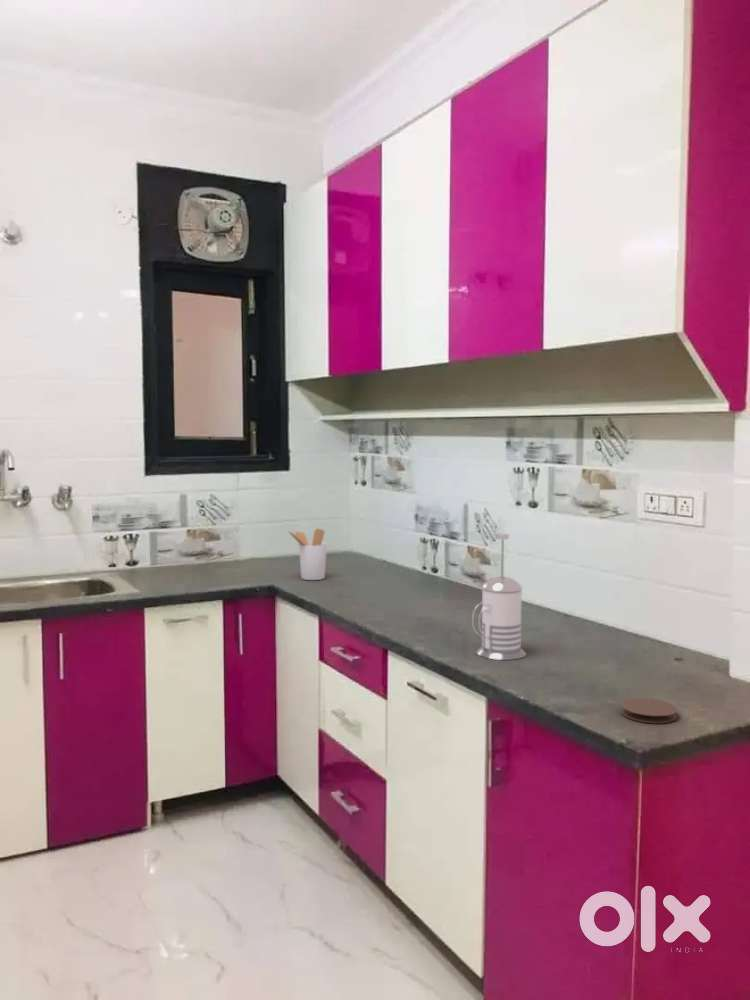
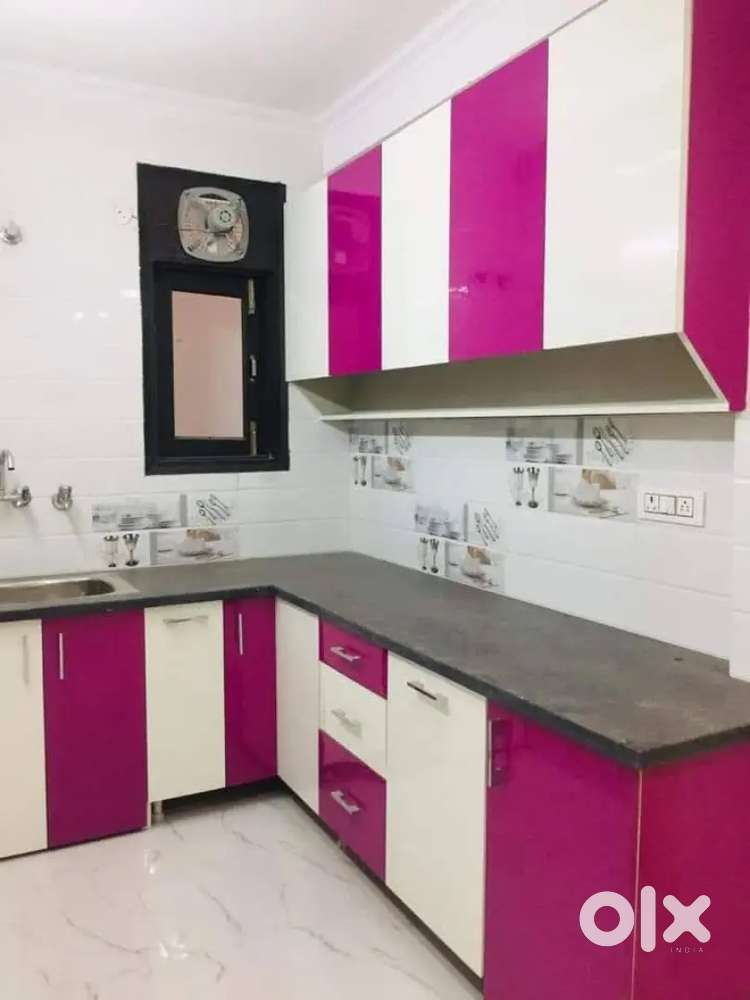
- coaster (648, 710)
- utensil holder (306, 553)
- french press (498, 594)
